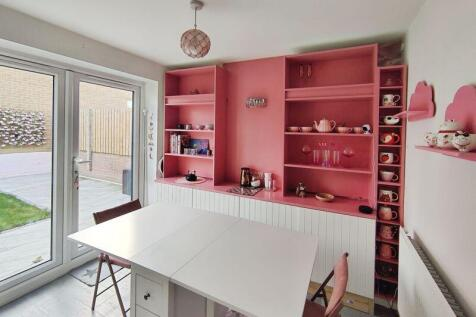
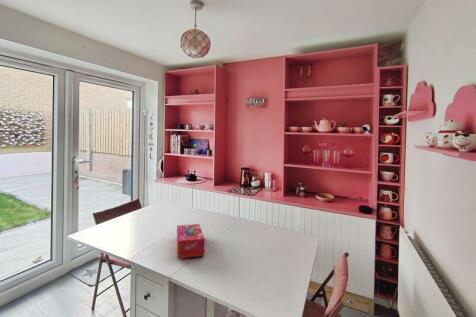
+ tissue box (189, 239)
